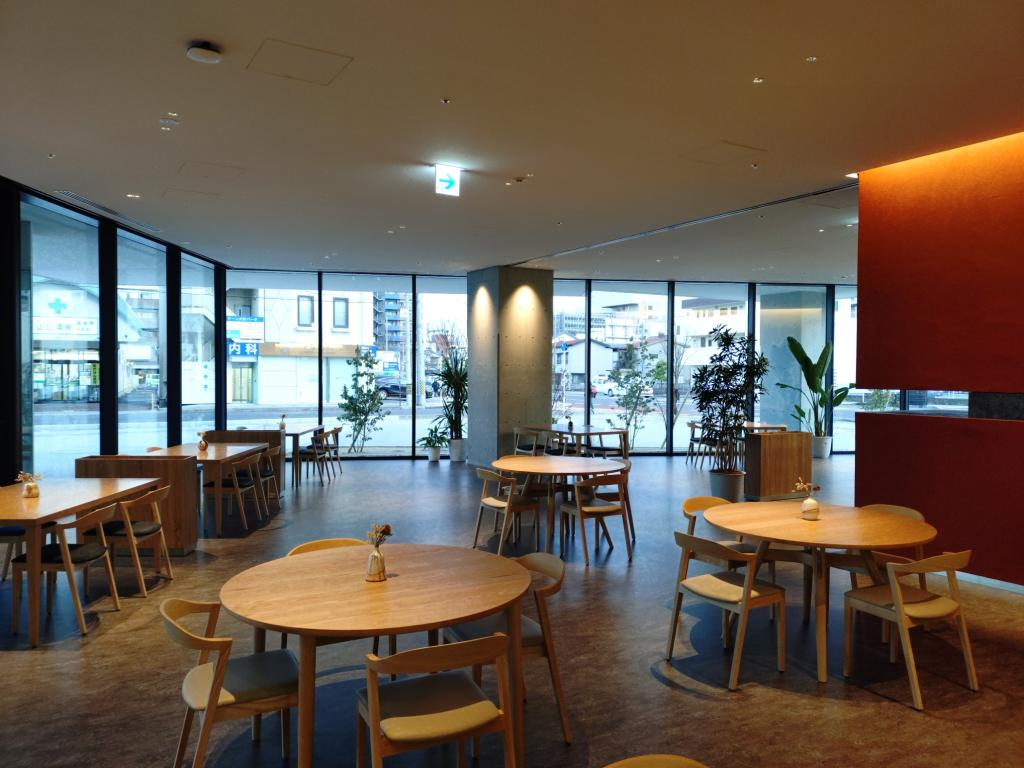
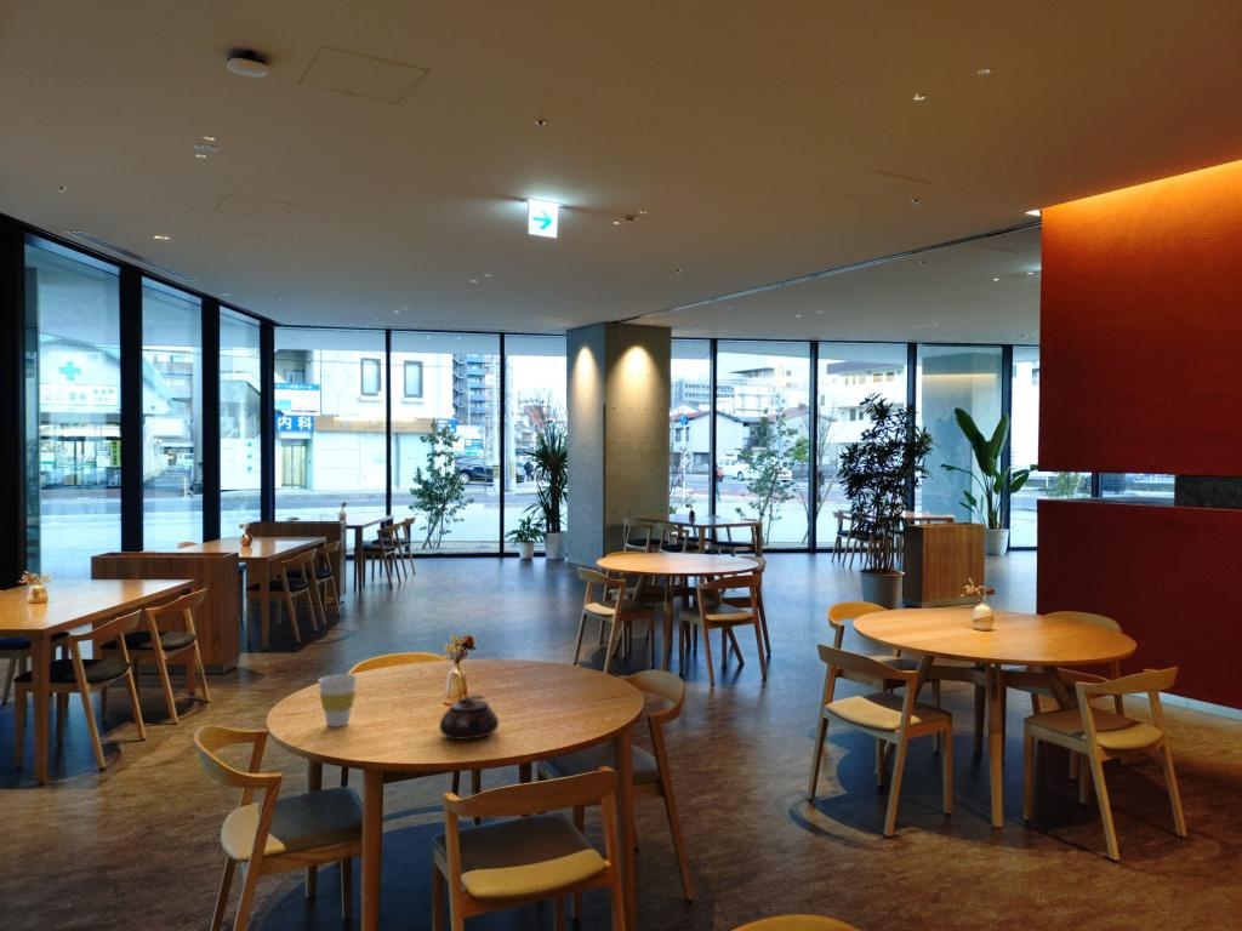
+ cup (337, 701)
+ teapot (469, 715)
